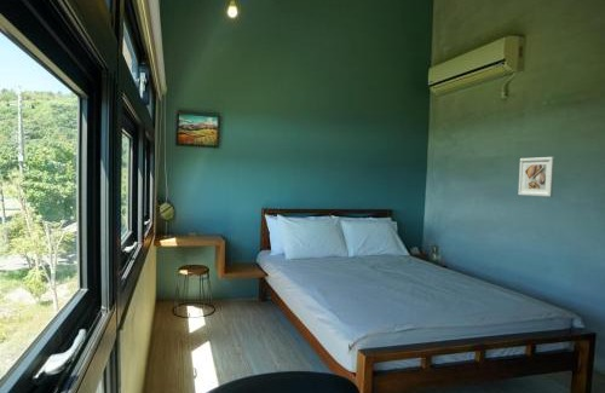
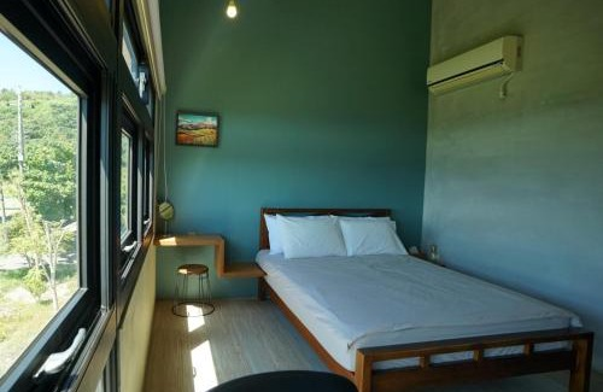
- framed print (535, 177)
